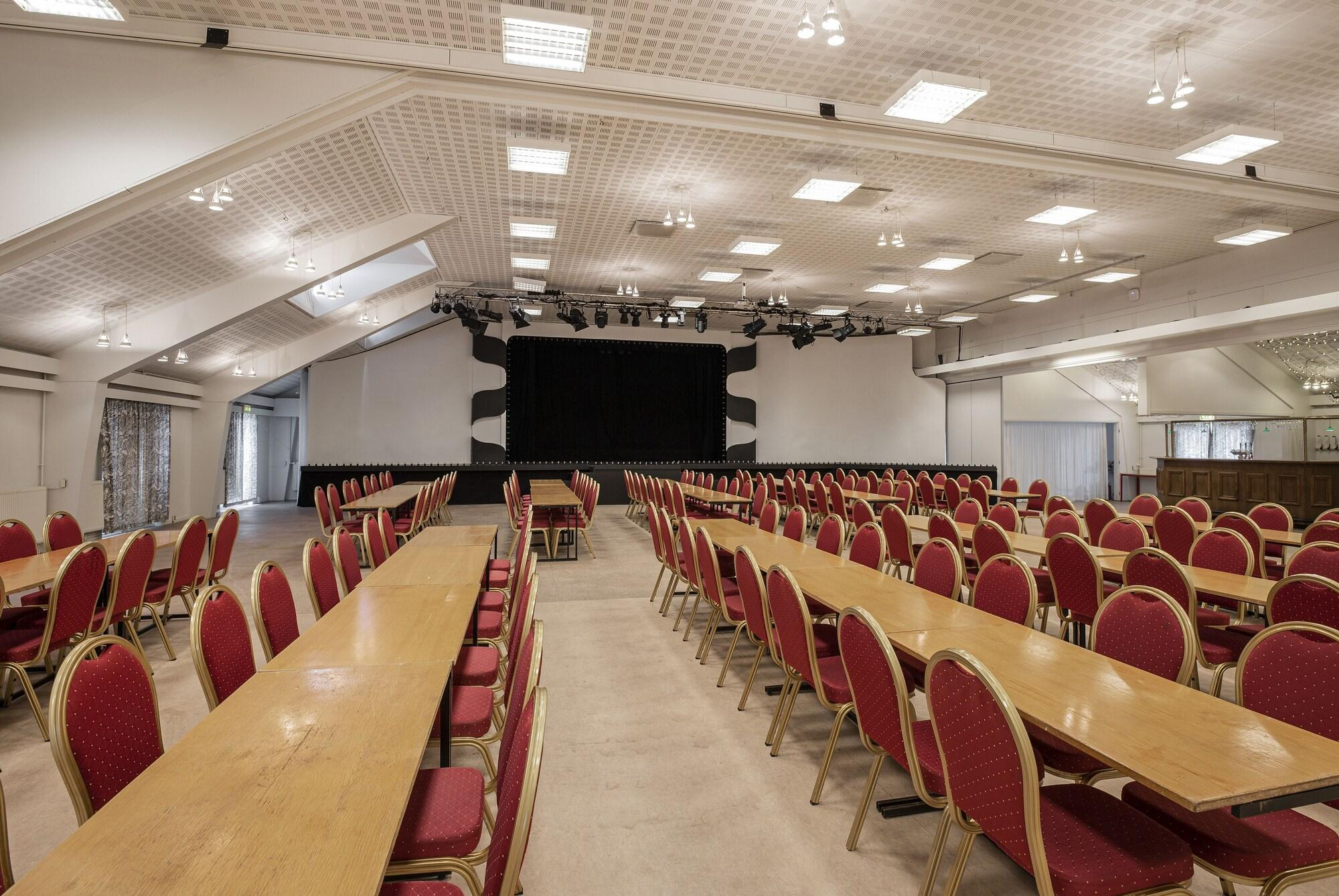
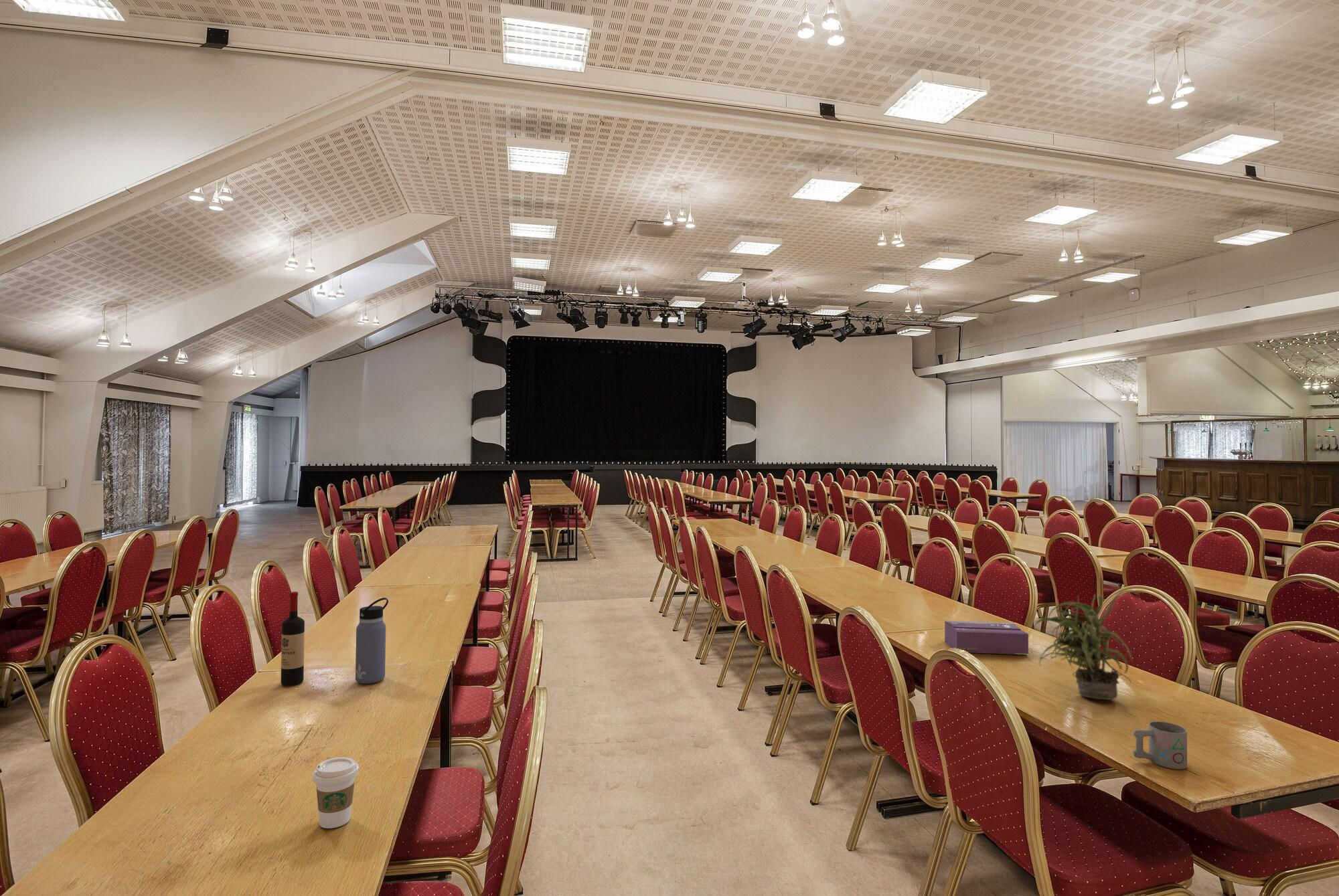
+ wine bottle (293, 637)
+ potted plant (1089, 642)
+ water bottle (372, 638)
+ coffee cup (335, 792)
+ tissue box (985, 636)
+ mug (1159, 744)
